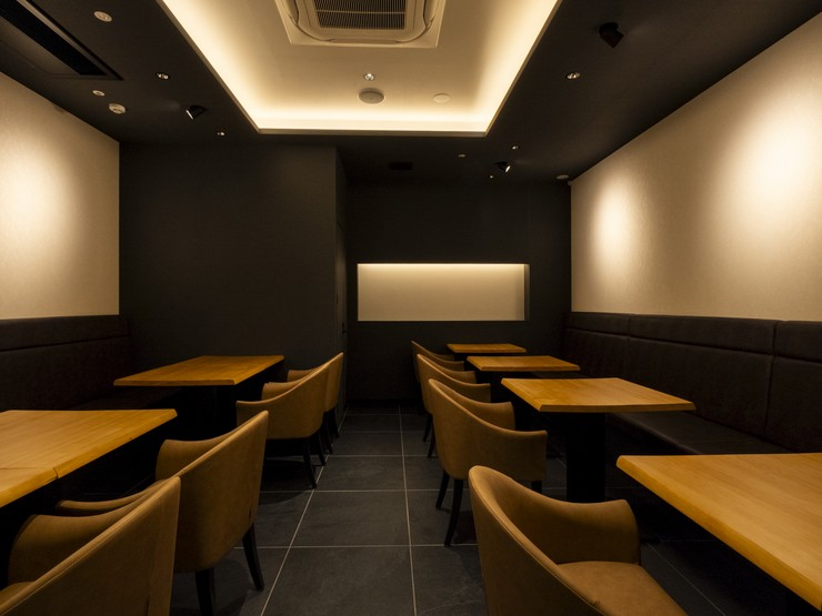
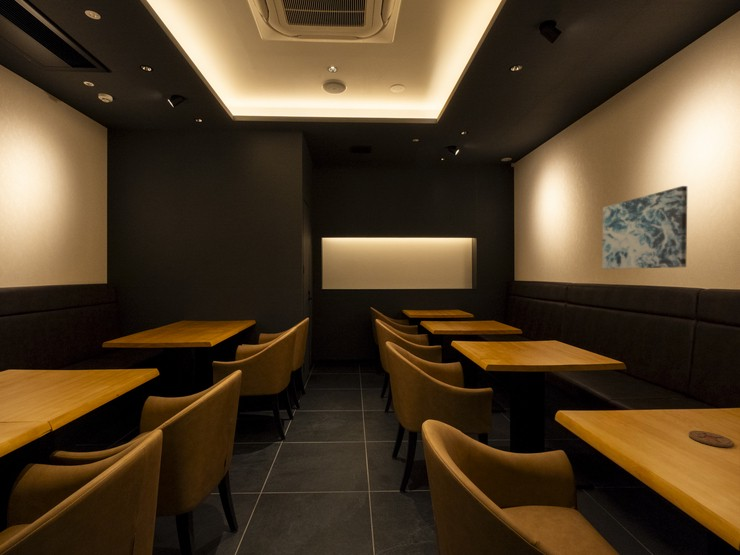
+ coaster (710, 438)
+ wall art (639, 233)
